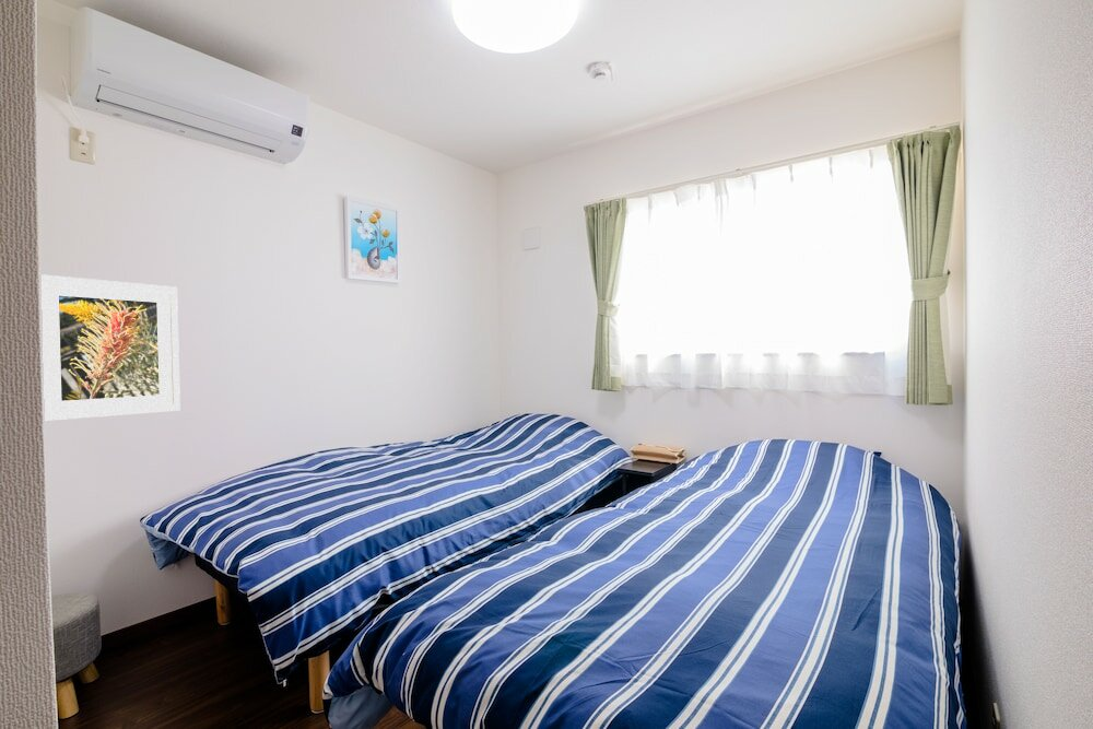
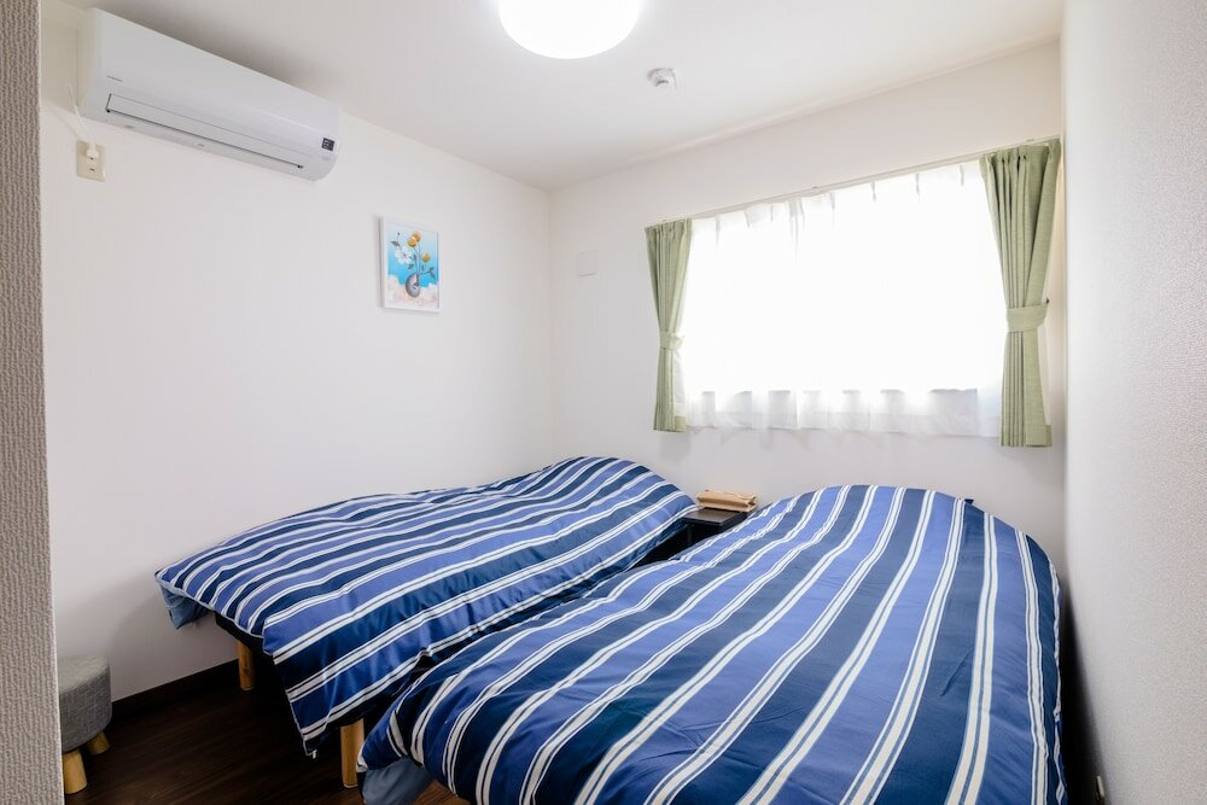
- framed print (111, 348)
